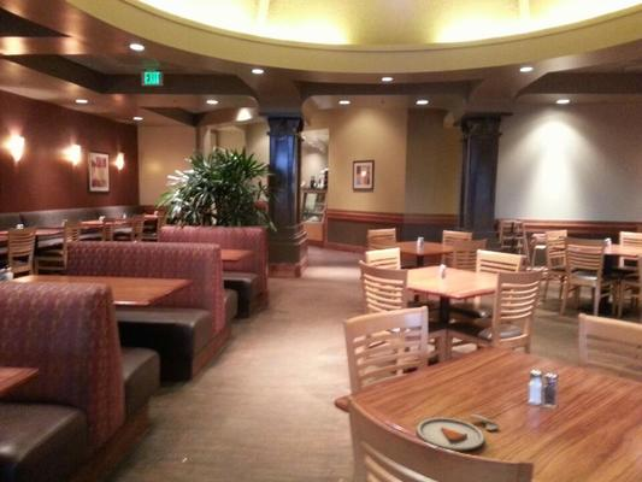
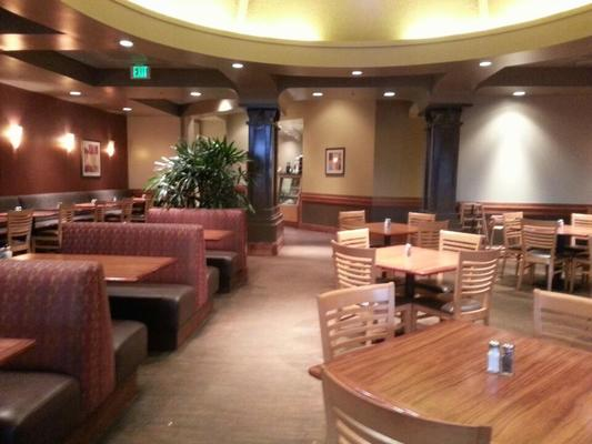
- dinner plate (459, 429)
